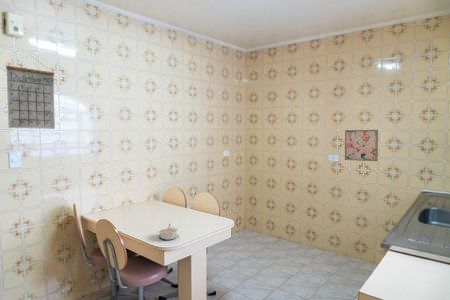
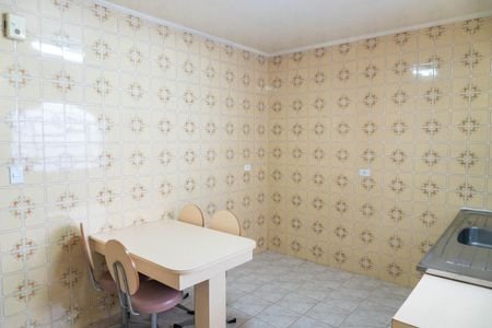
- wall art (361, 145)
- calendar (31, 91)
- legume (167, 232)
